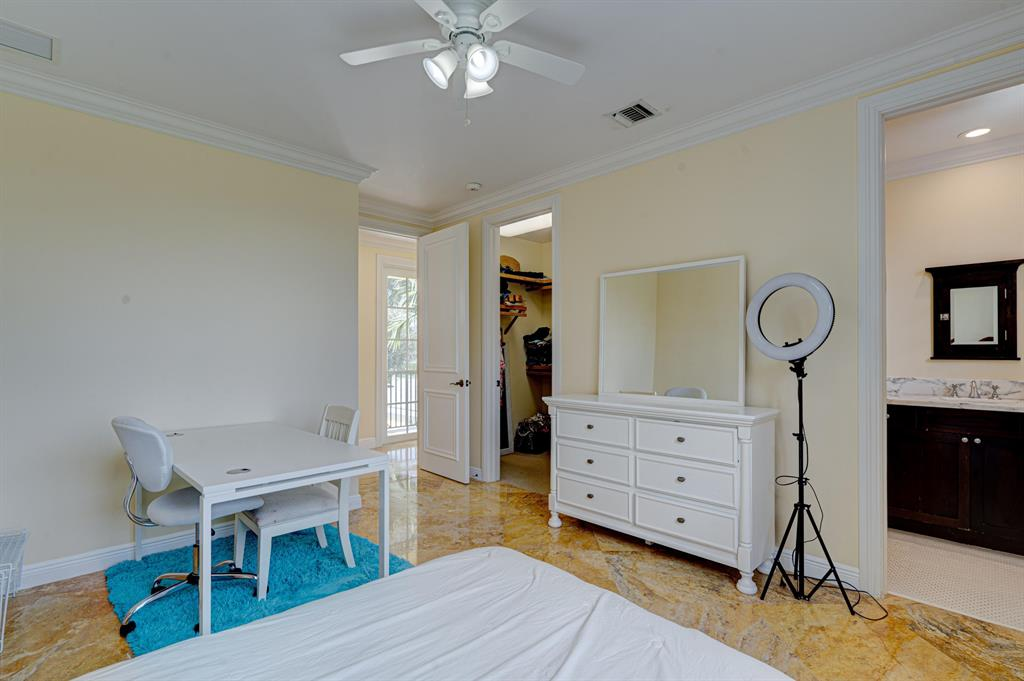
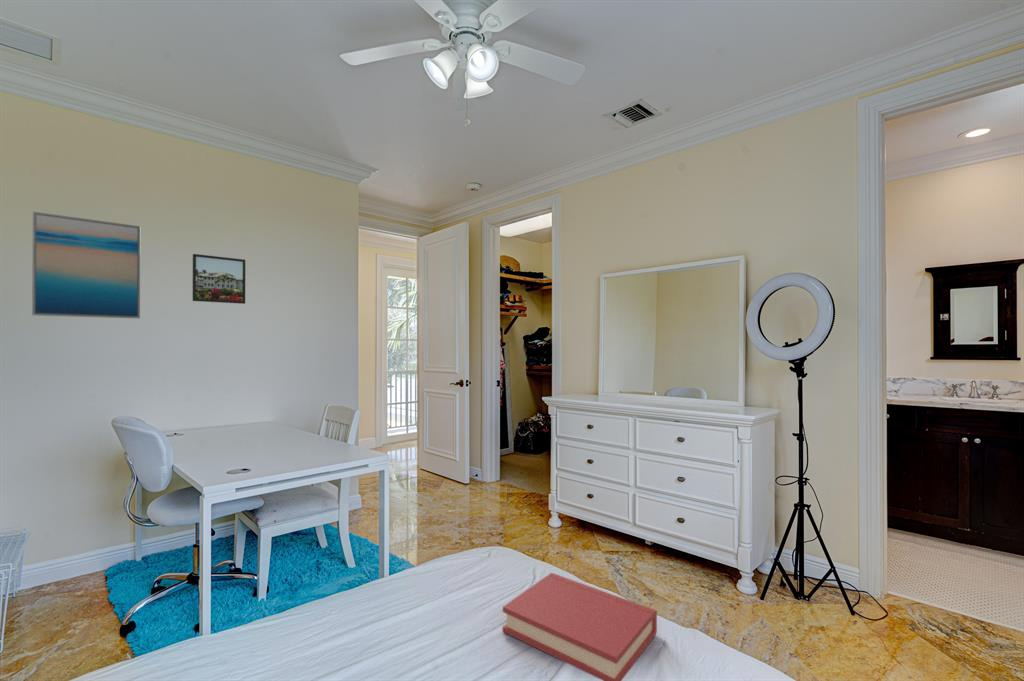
+ hardback book (579, 620)
+ wall art (89, 268)
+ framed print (219, 279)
